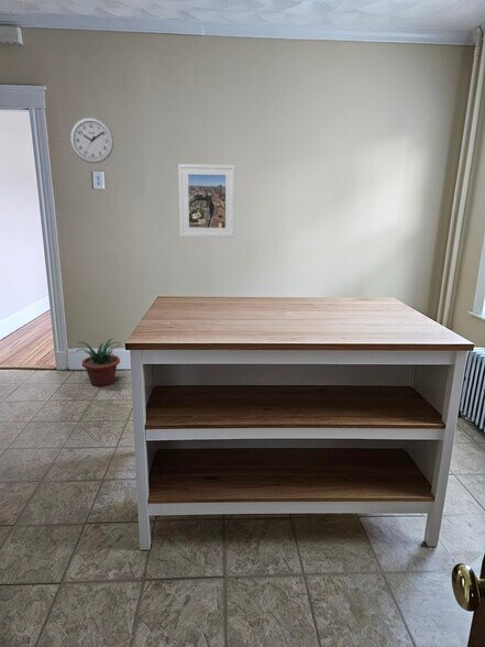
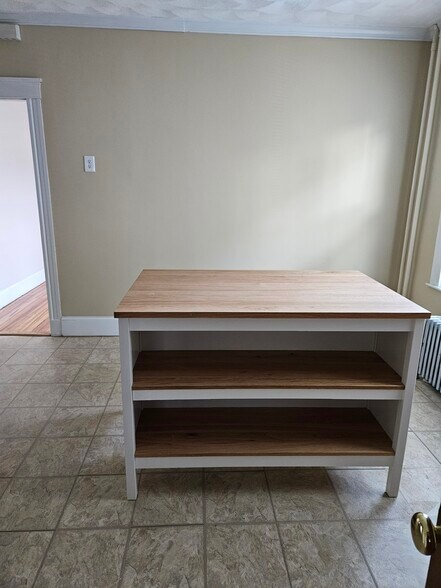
- potted plant (100, 361)
- wall clock (91, 140)
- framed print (207, 201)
